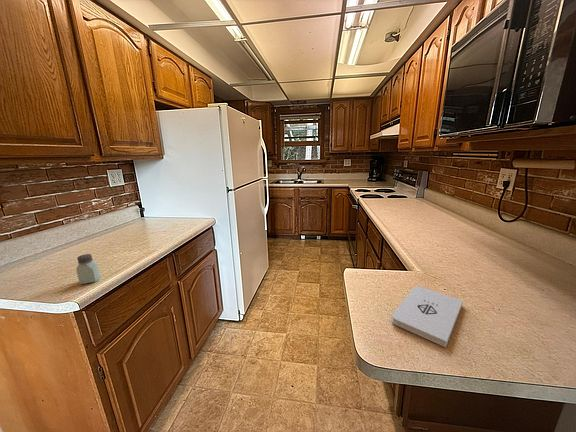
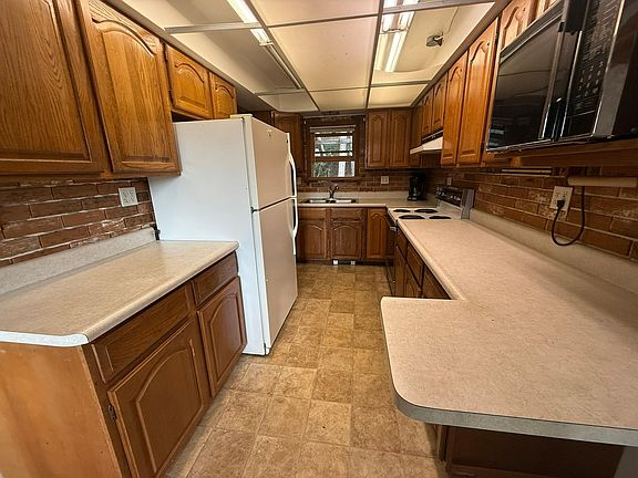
- notepad (427, 311)
- saltshaker (87, 268)
